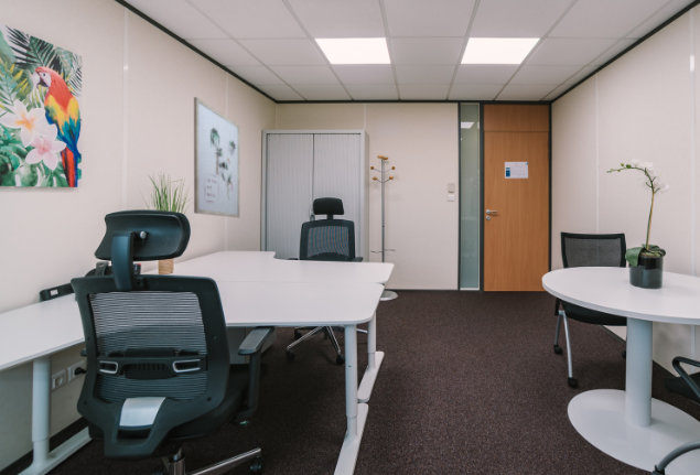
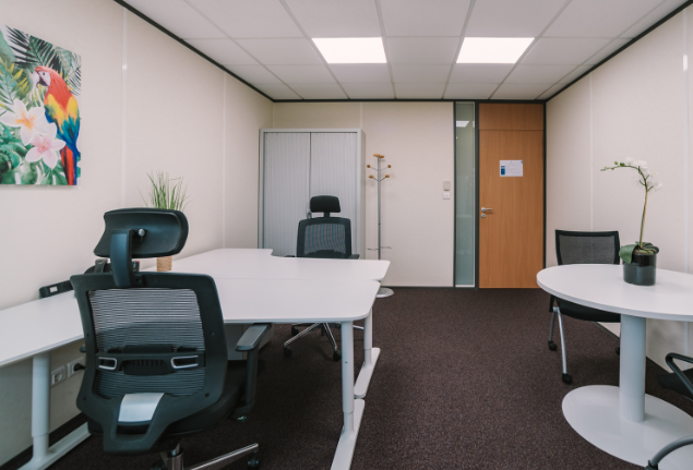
- wall art (219, 164)
